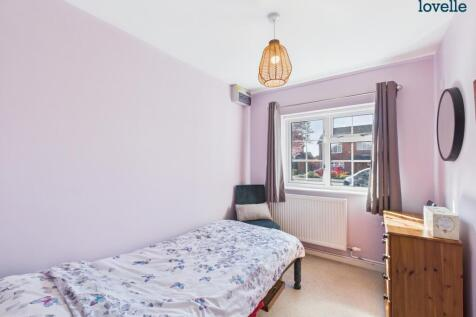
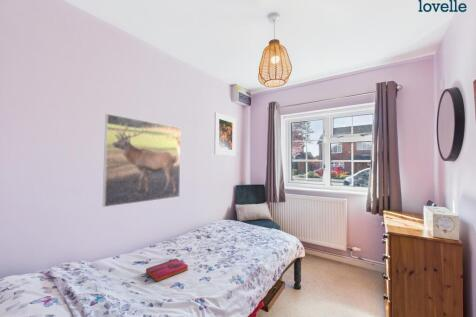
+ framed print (225, 135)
+ hardback book (167, 269)
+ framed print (147, 161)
